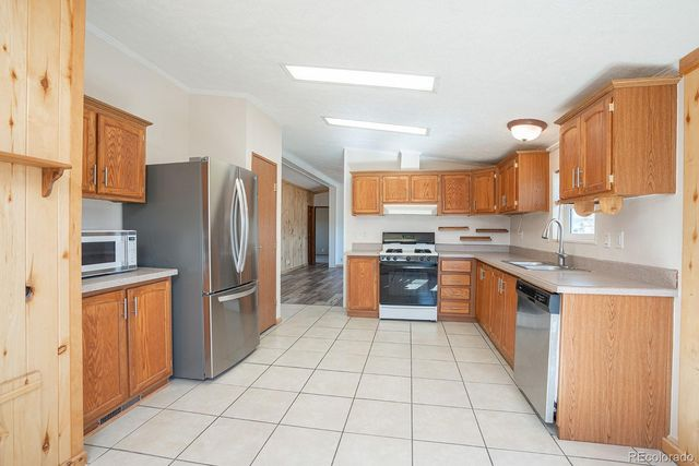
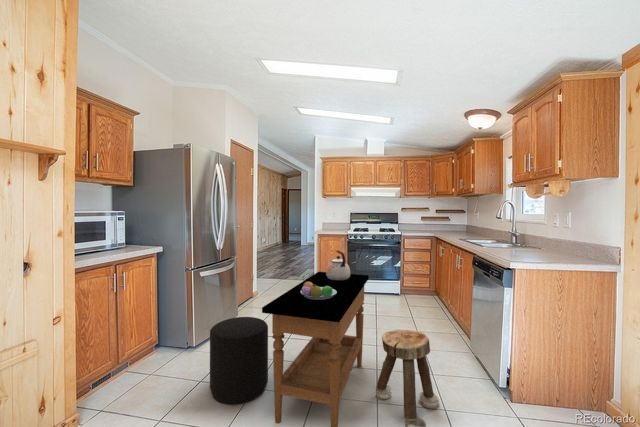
+ stool (239, 355)
+ stool (403, 370)
+ side table (325, 338)
+ fruit bowl (319, 288)
+ kettle (338, 264)
